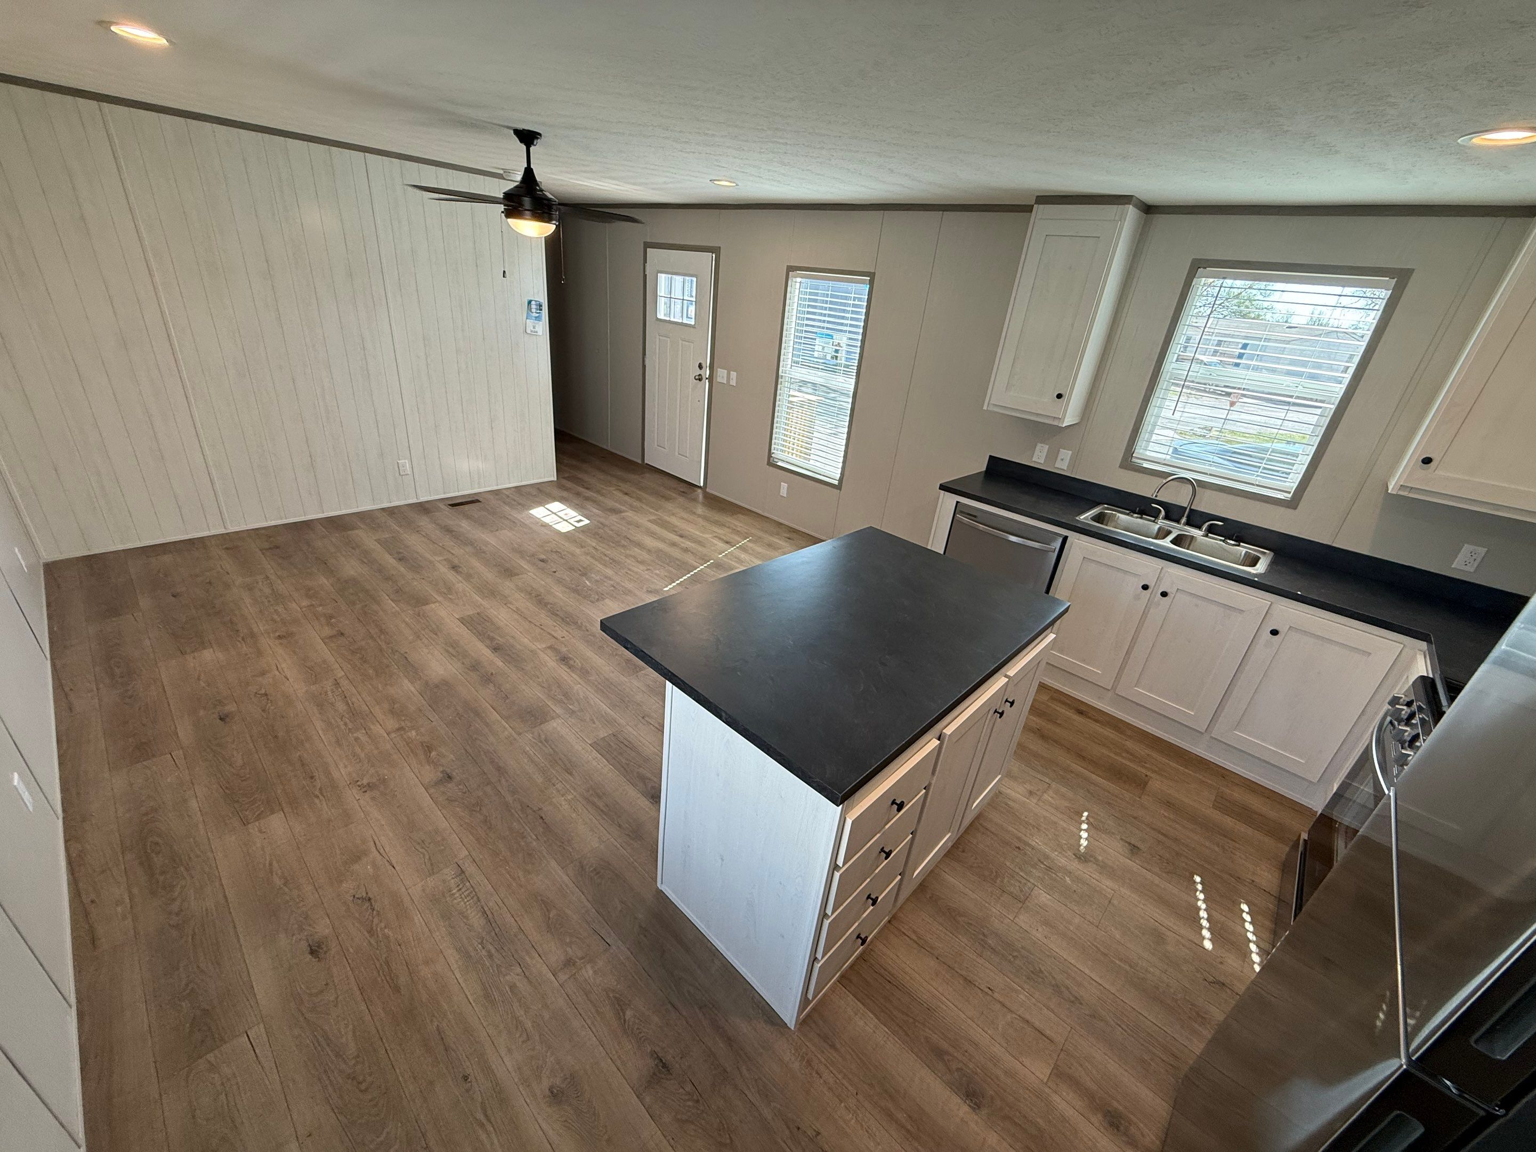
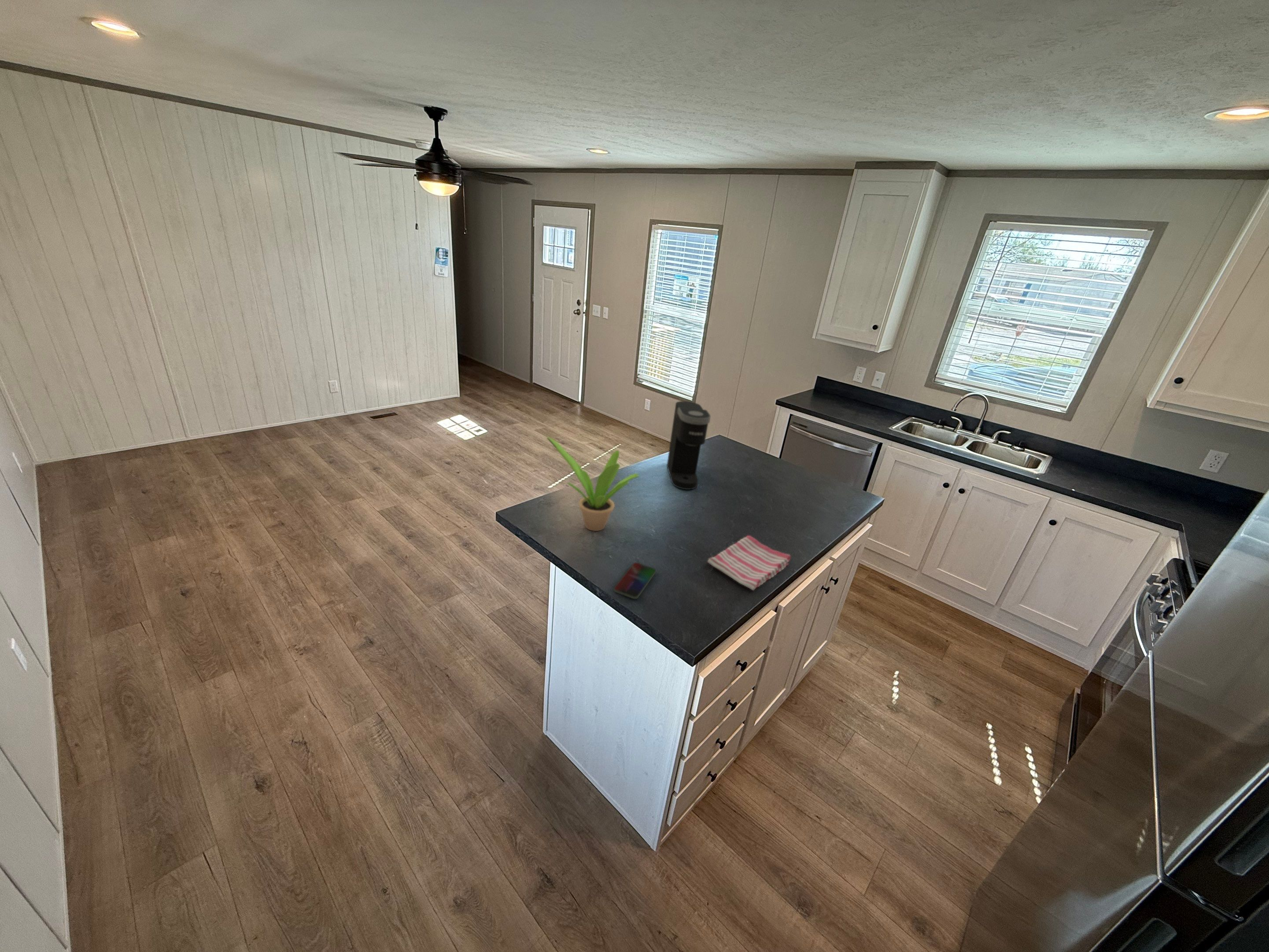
+ potted plant (597, 484)
+ coffee maker (686, 443)
+ smartphone (635, 579)
+ dish towel (749, 560)
